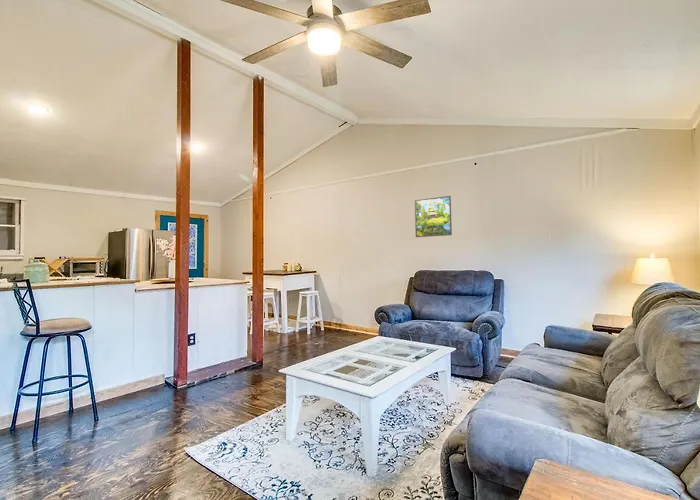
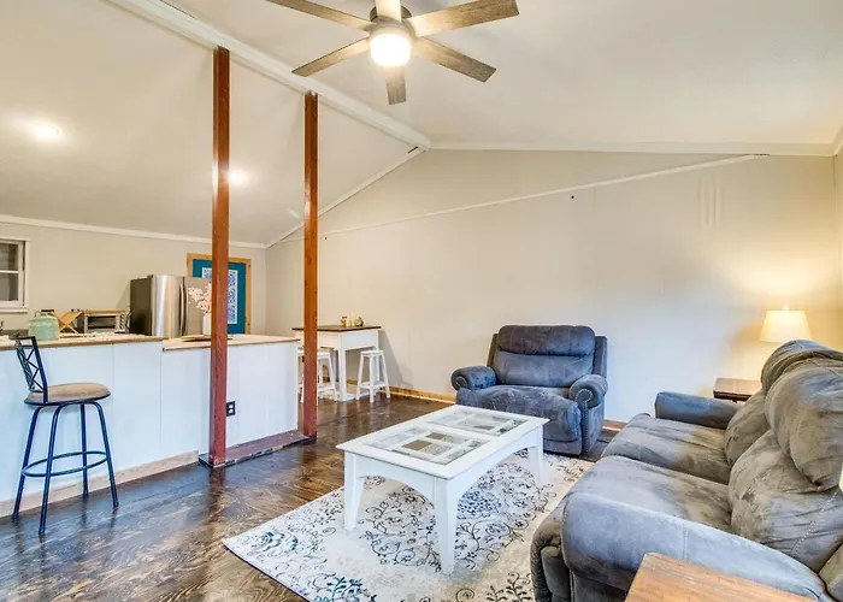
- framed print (432, 217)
